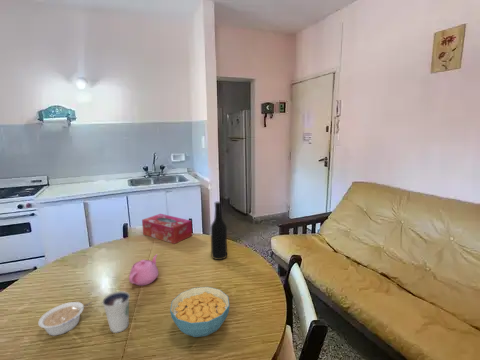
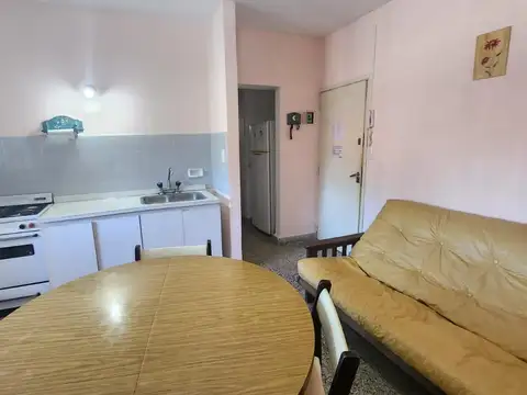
- teapot (144, 269)
- legume (64, 317)
- bottle (218, 230)
- tissue box (166, 227)
- dixie cup (117, 312)
- cereal bowl (200, 316)
